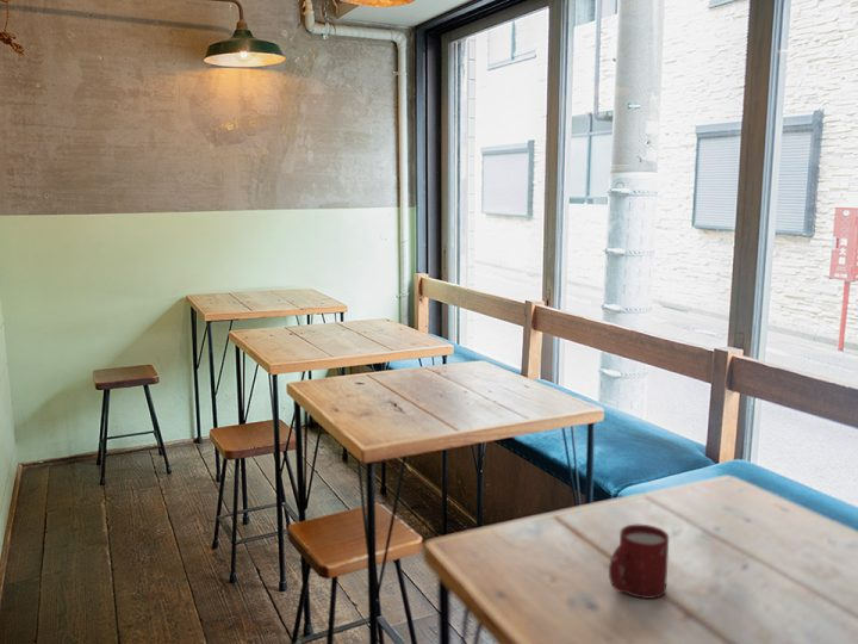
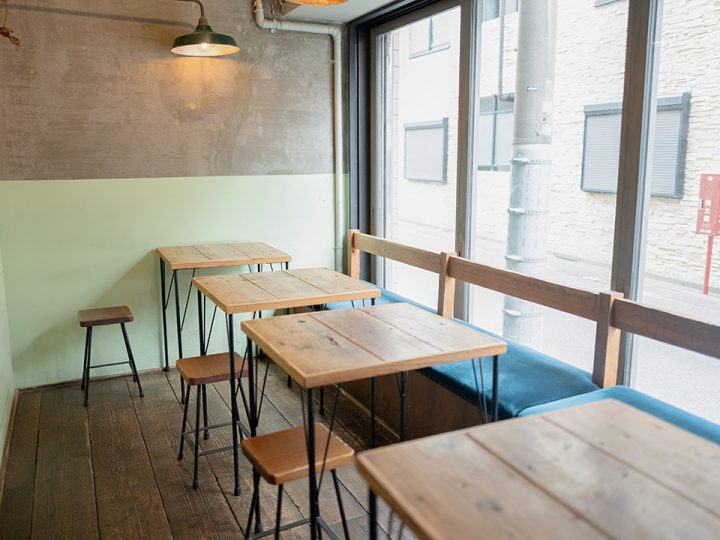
- cup (635, 563)
